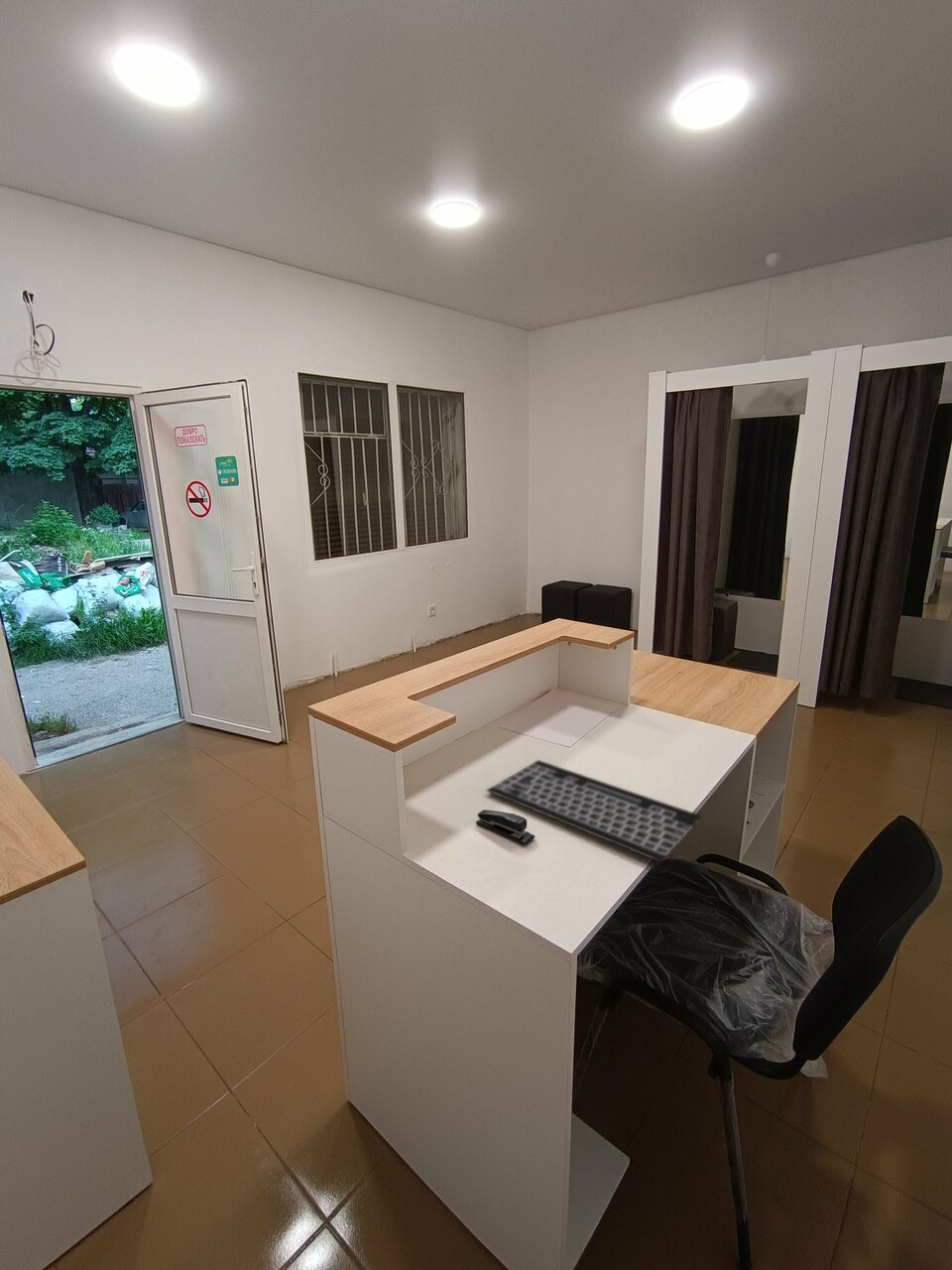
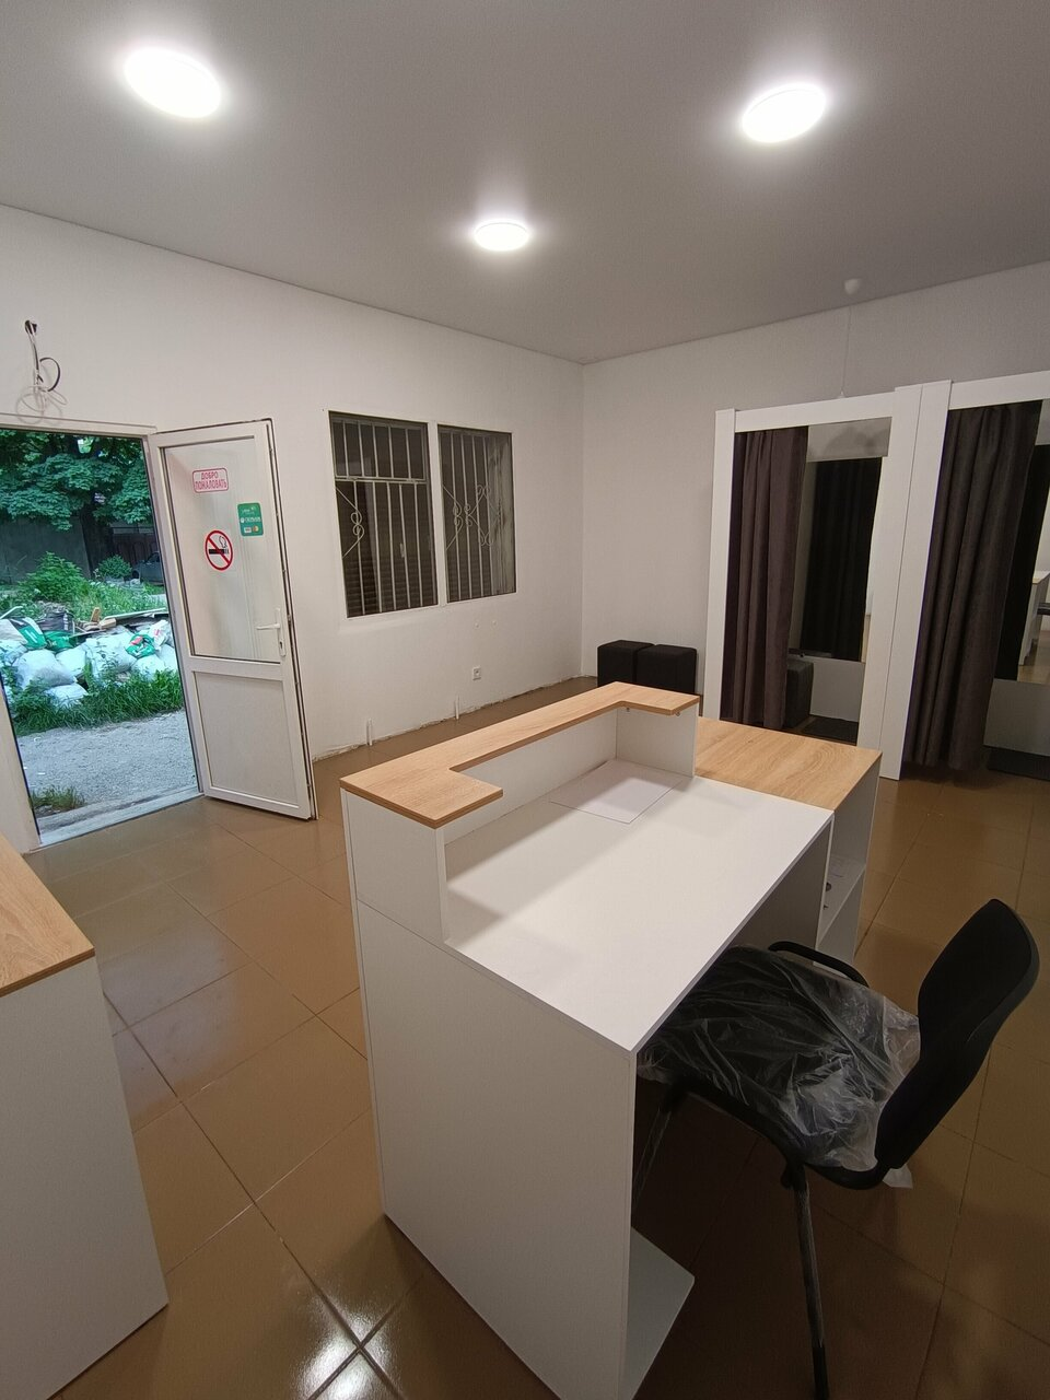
- keyboard (588, 803)
- stapler (504, 822)
